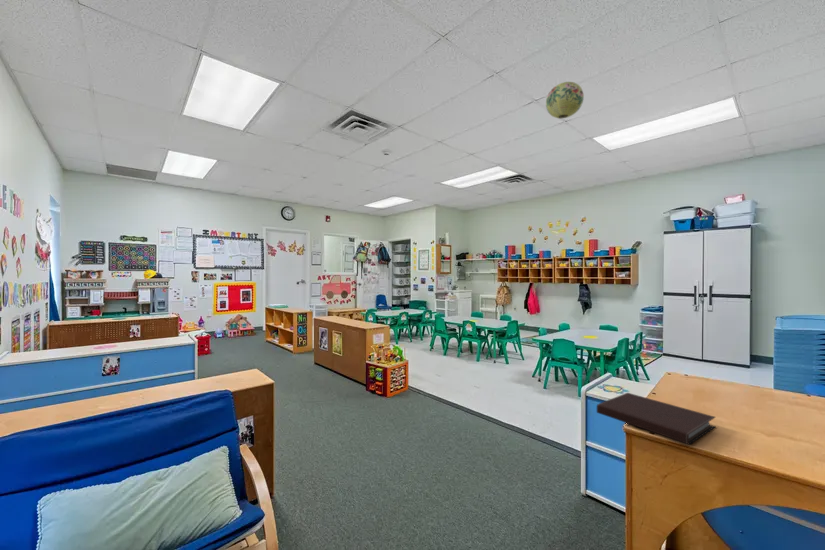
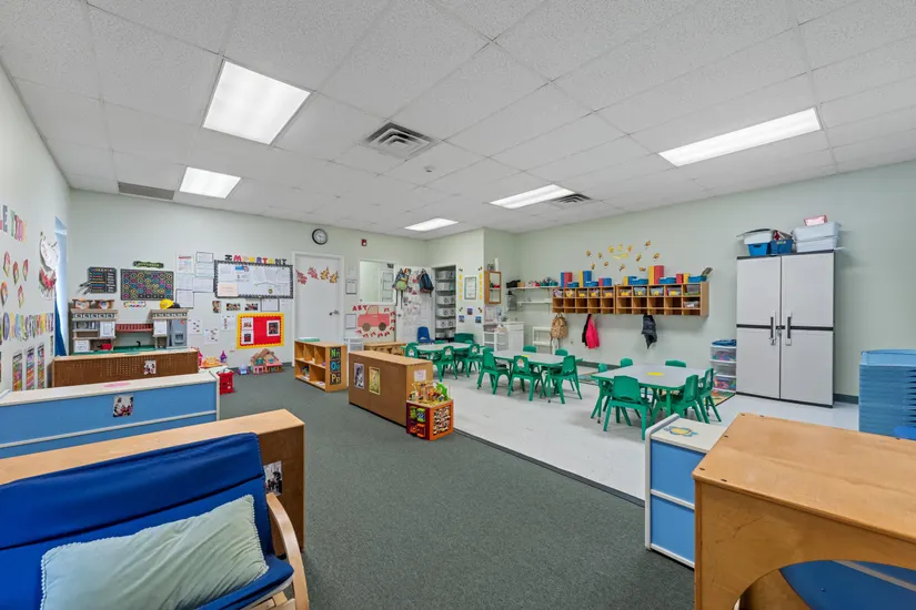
- paper lantern (564, 100)
- notebook (653, 415)
